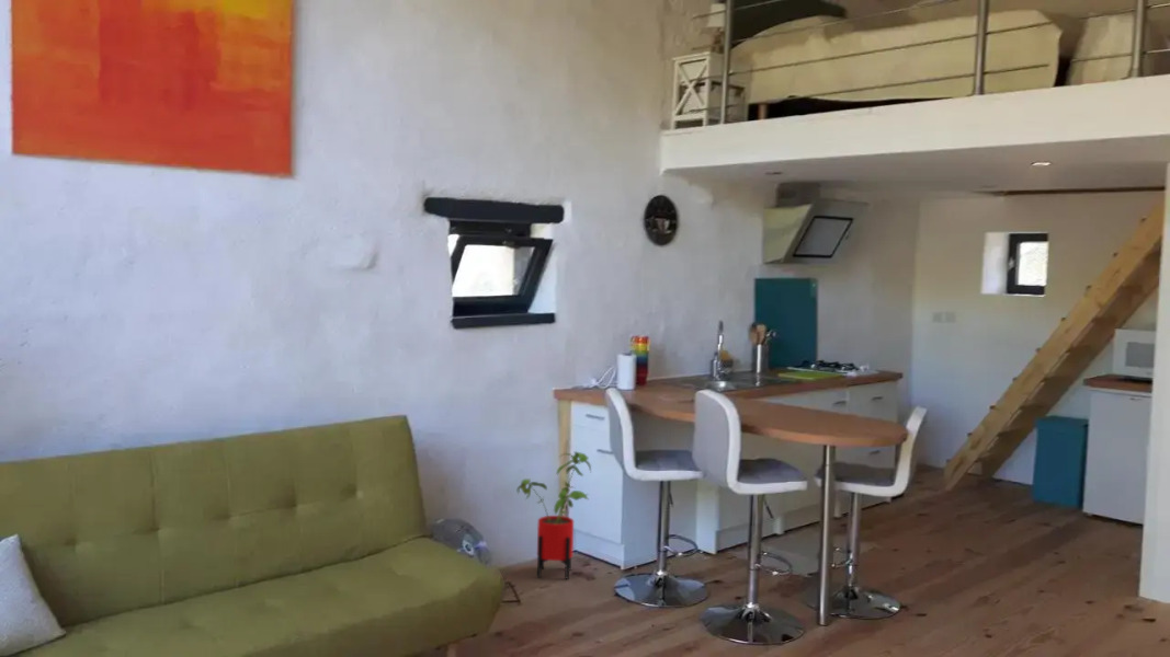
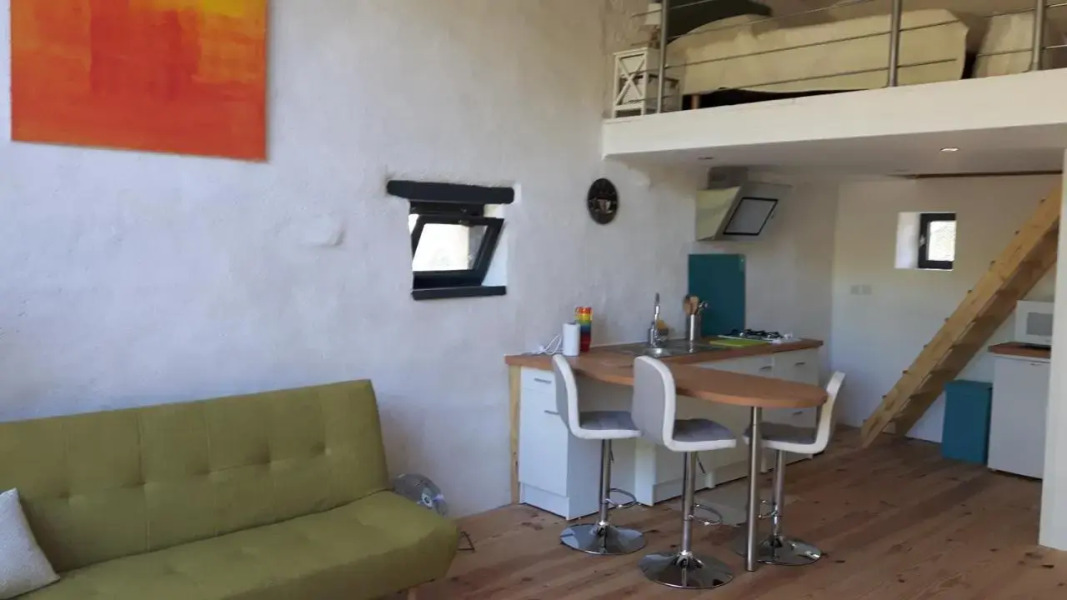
- house plant (560, 512)
